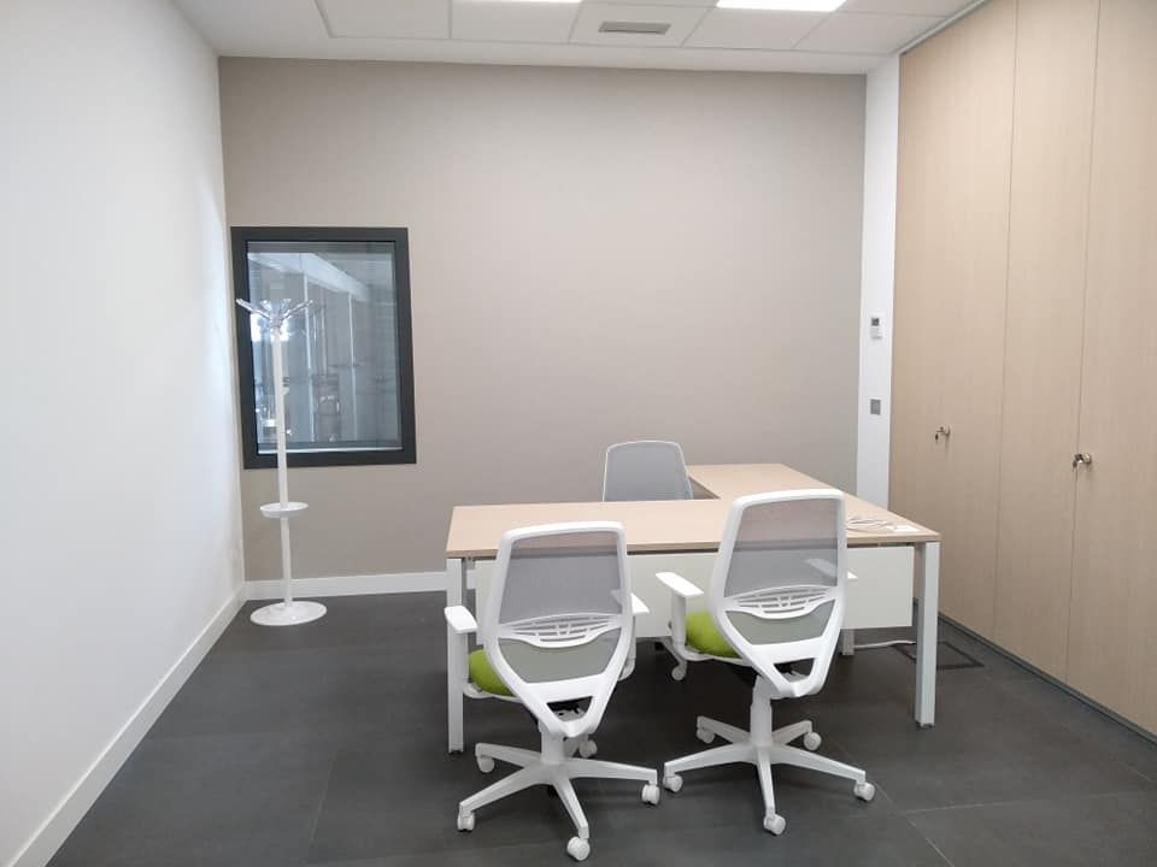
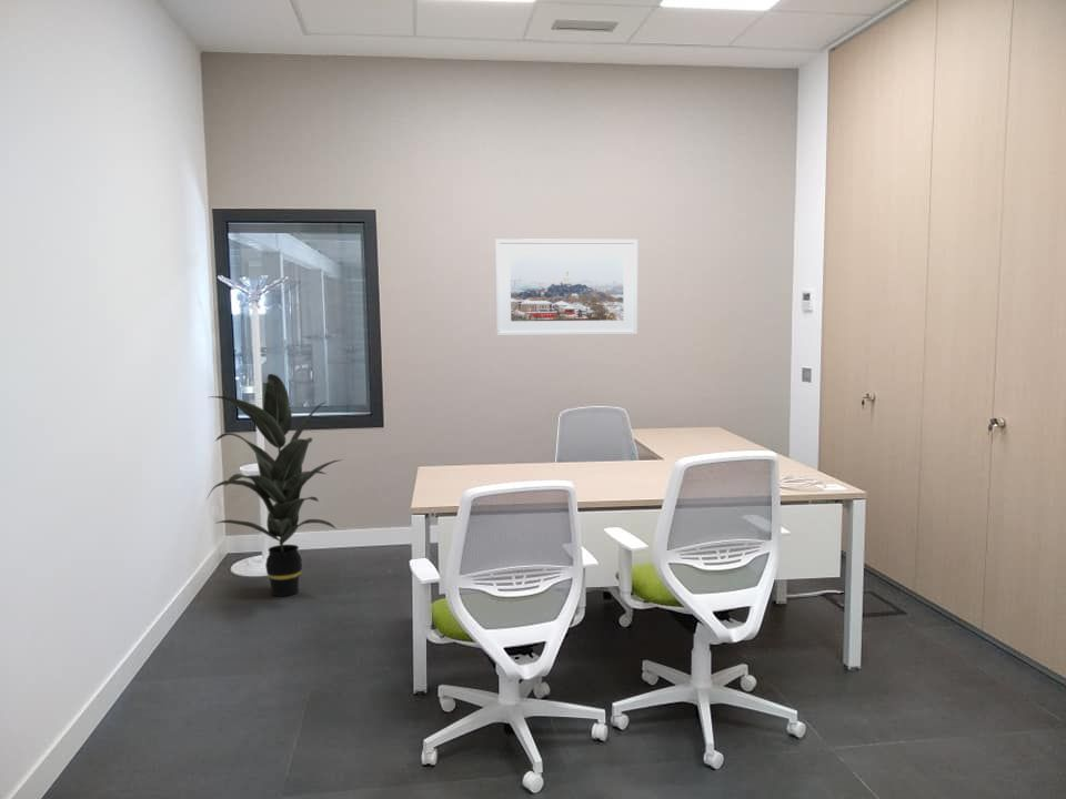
+ indoor plant (273, 485)
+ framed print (566, 287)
